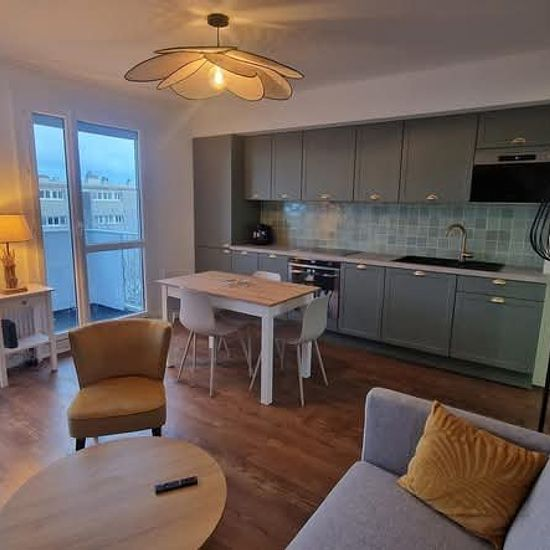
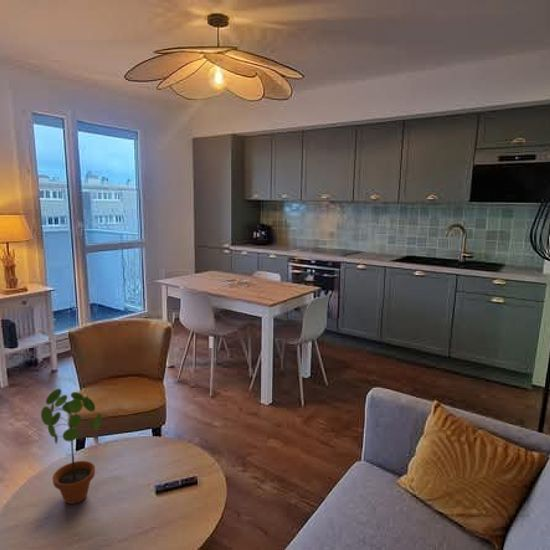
+ potted plant (72, 445)
